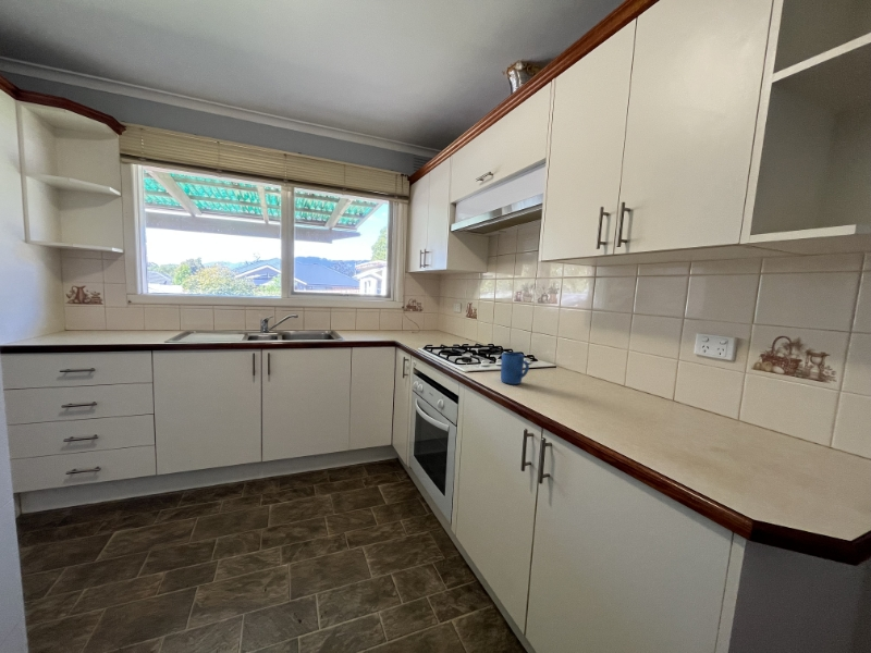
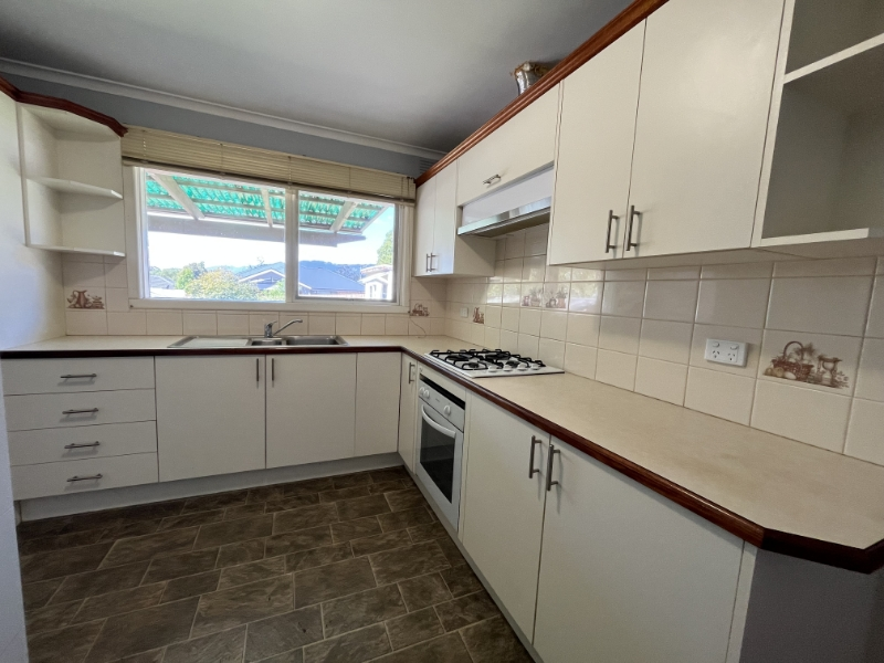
- mug (515, 369)
